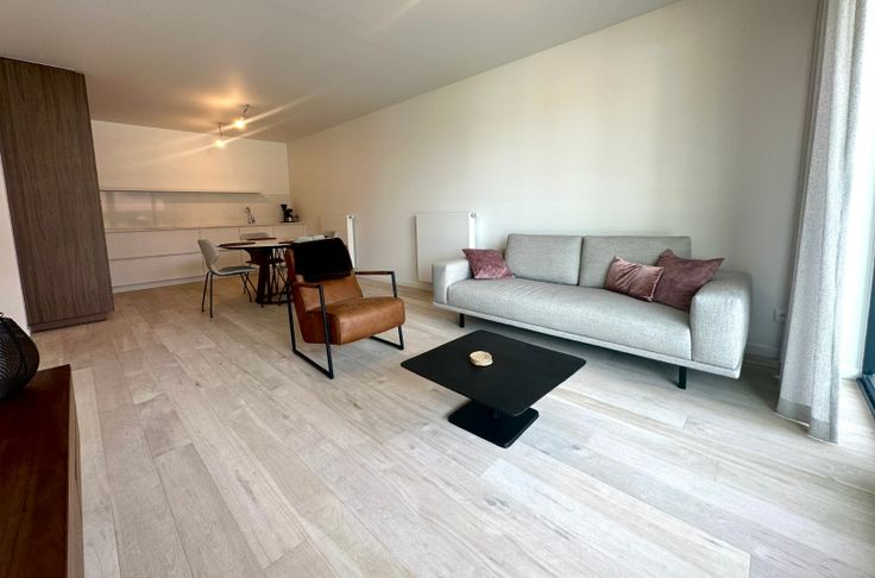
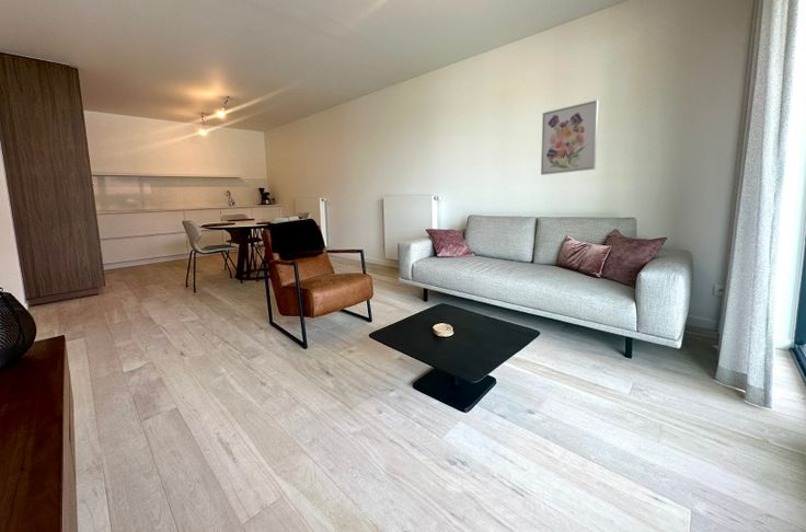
+ wall art (567, 139)
